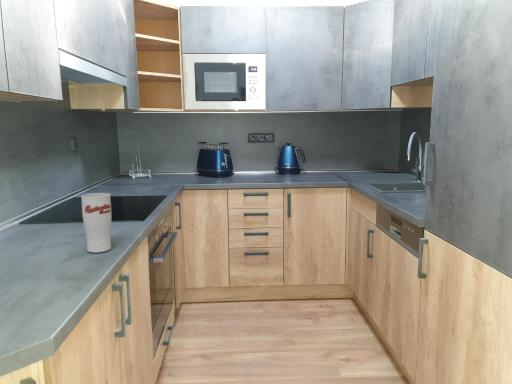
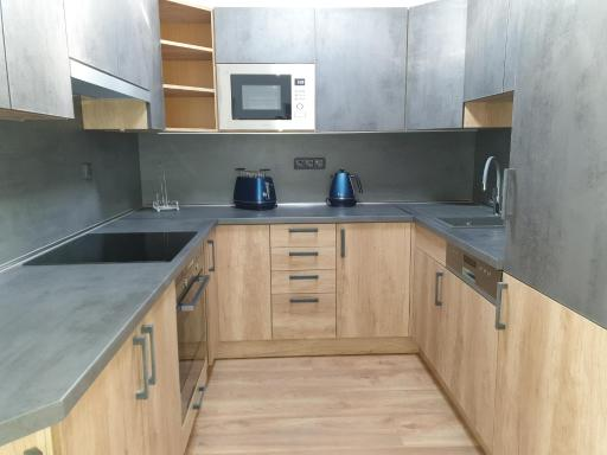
- cup (97, 222)
